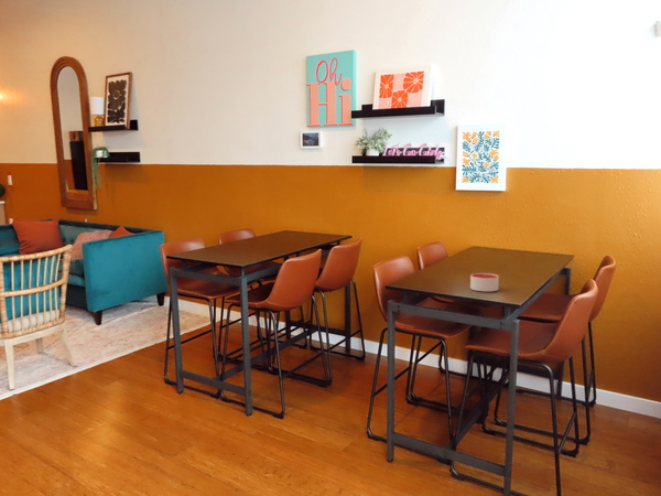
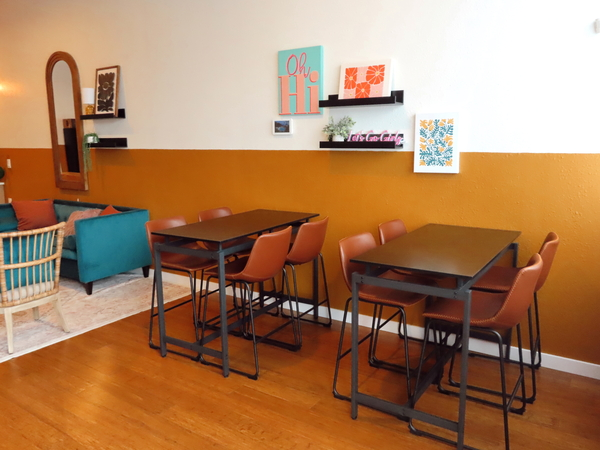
- candle (484, 281)
